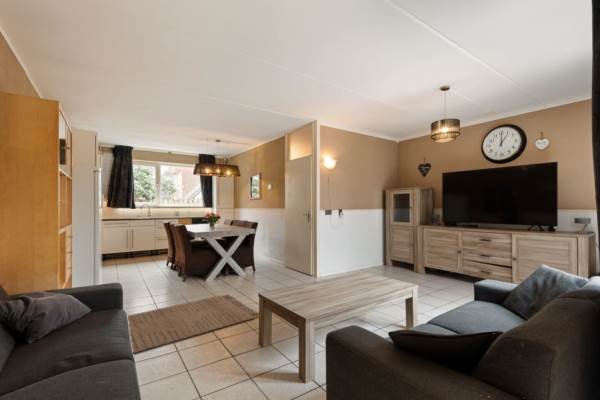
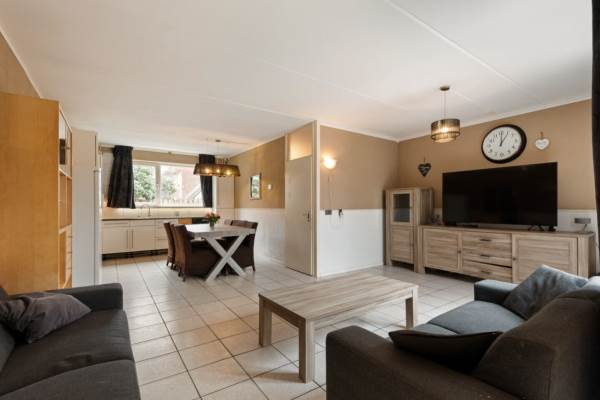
- rug (166, 322)
